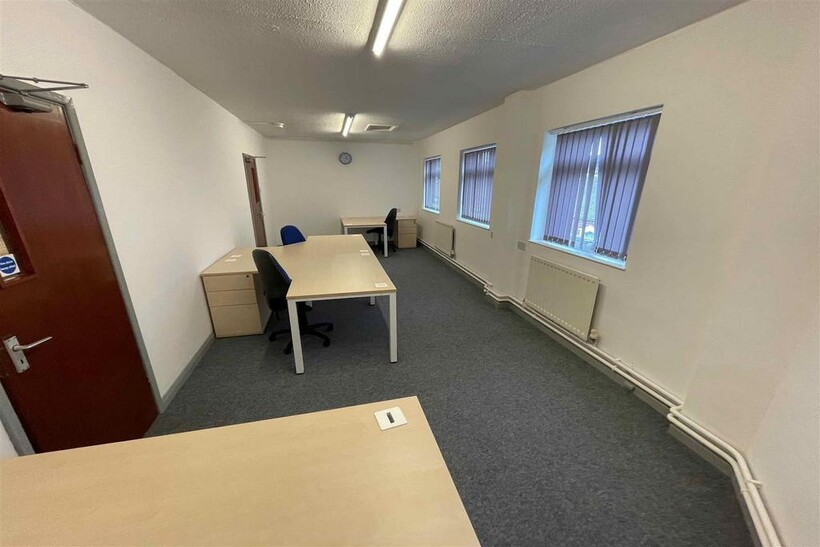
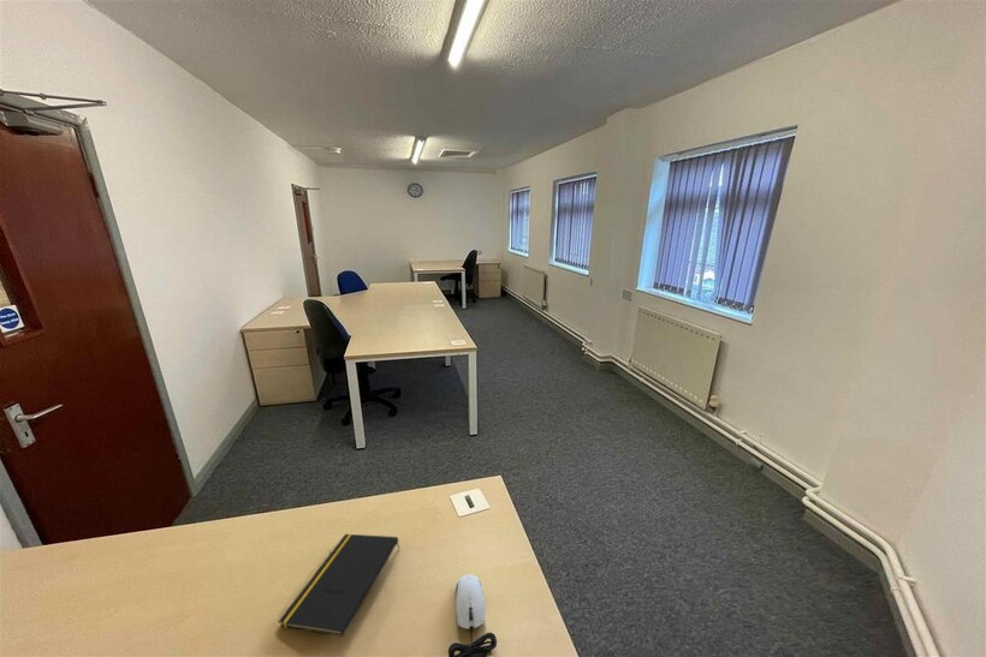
+ notepad (344, 577)
+ computer mouse (469, 609)
